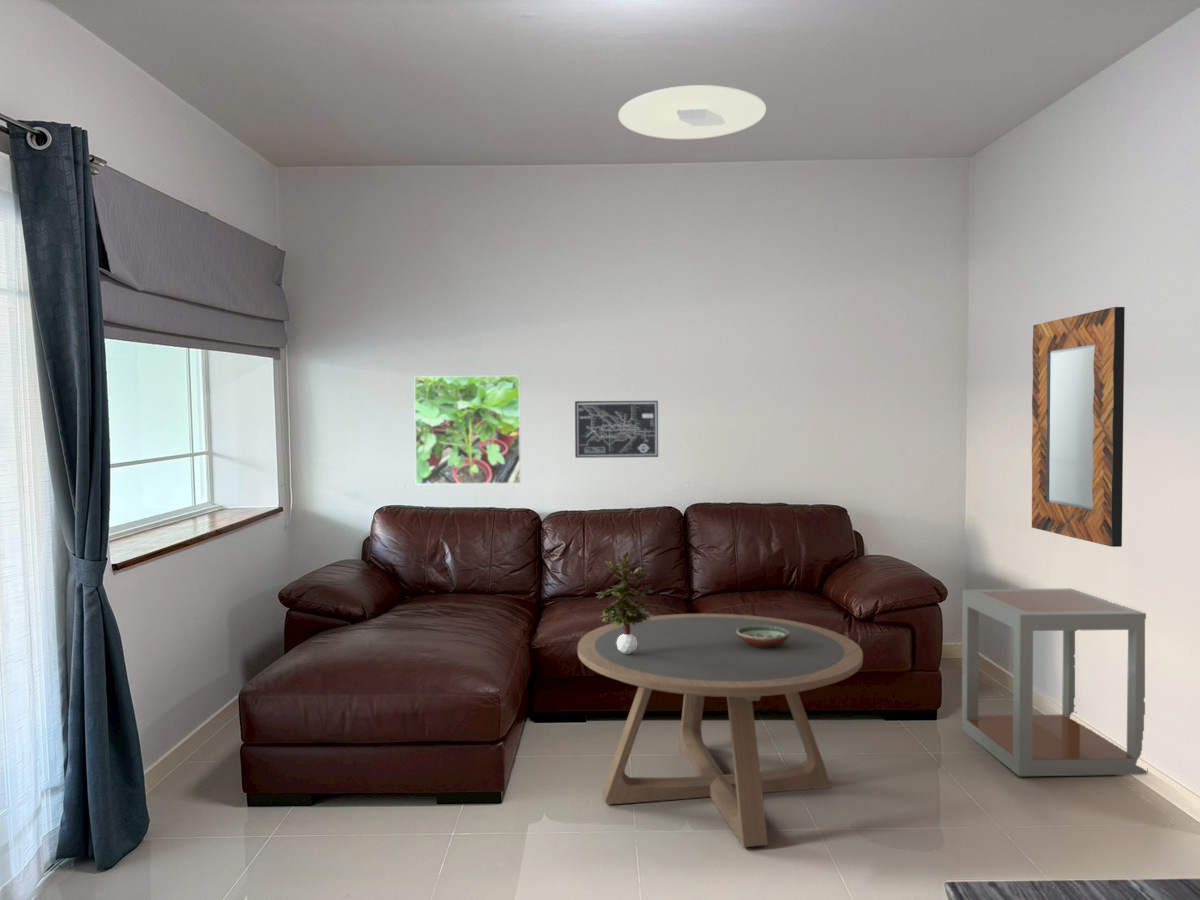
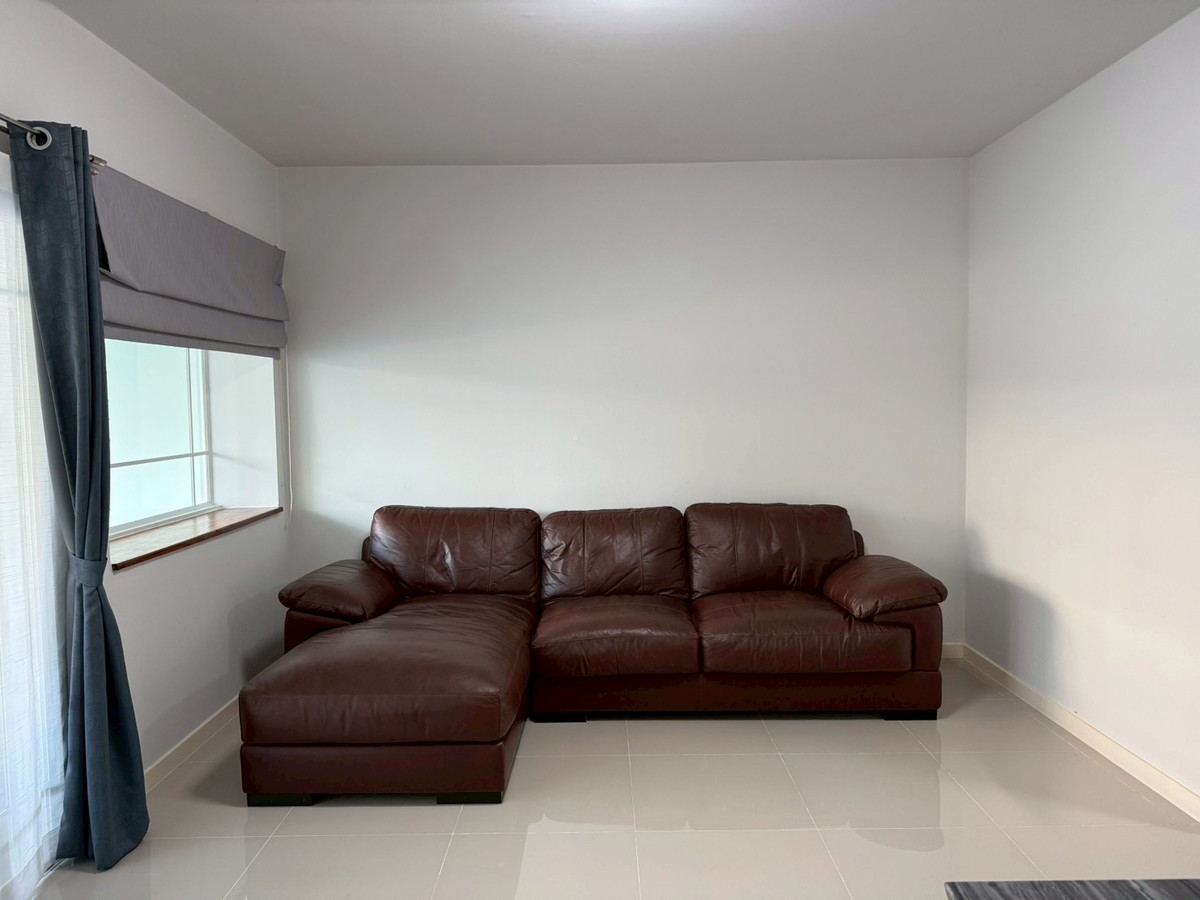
- potted plant (624, 601)
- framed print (467, 430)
- ceiling light (691, 107)
- decorative bowl (762, 637)
- coffee table (729, 718)
- home mirror (1073, 427)
- side table (1063, 675)
- wall art (616, 429)
